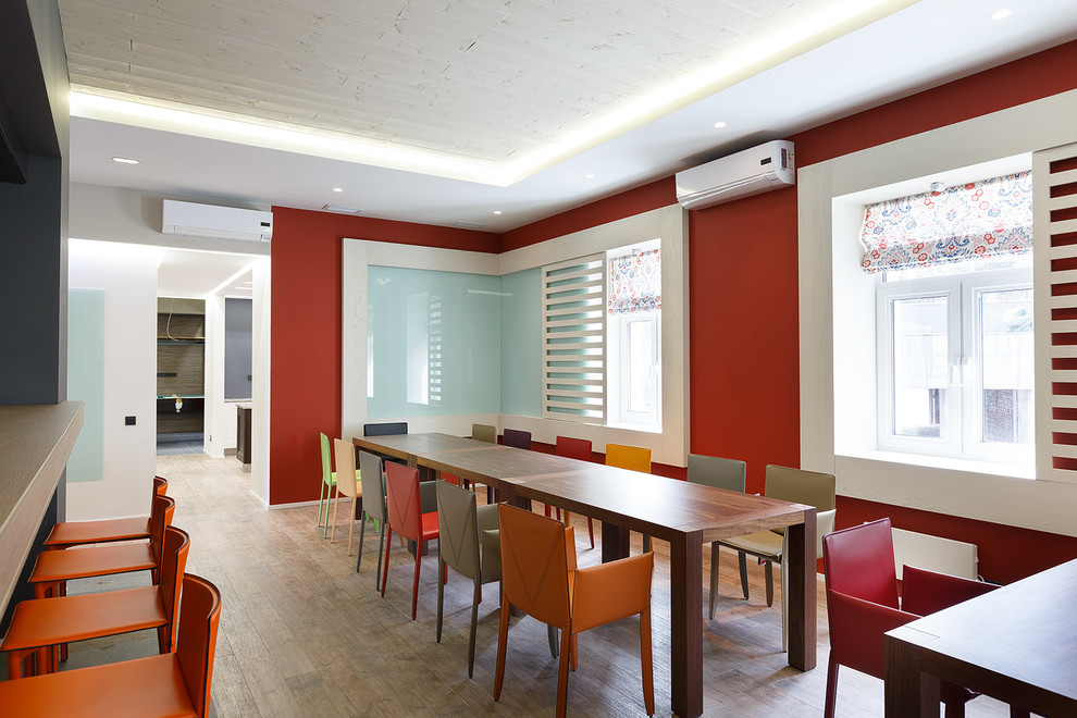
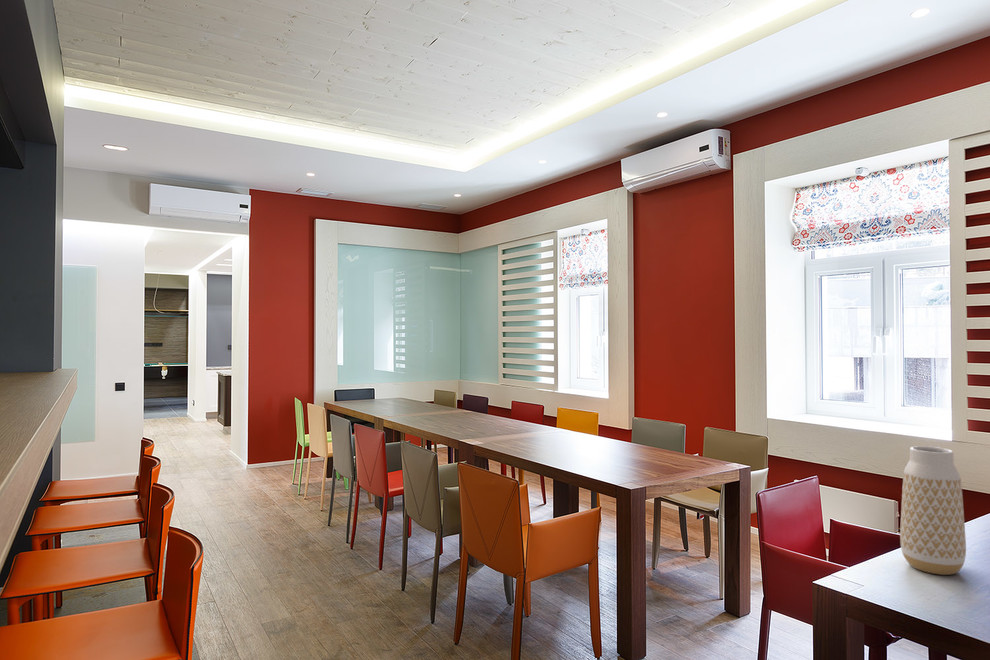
+ vase (931, 508)
